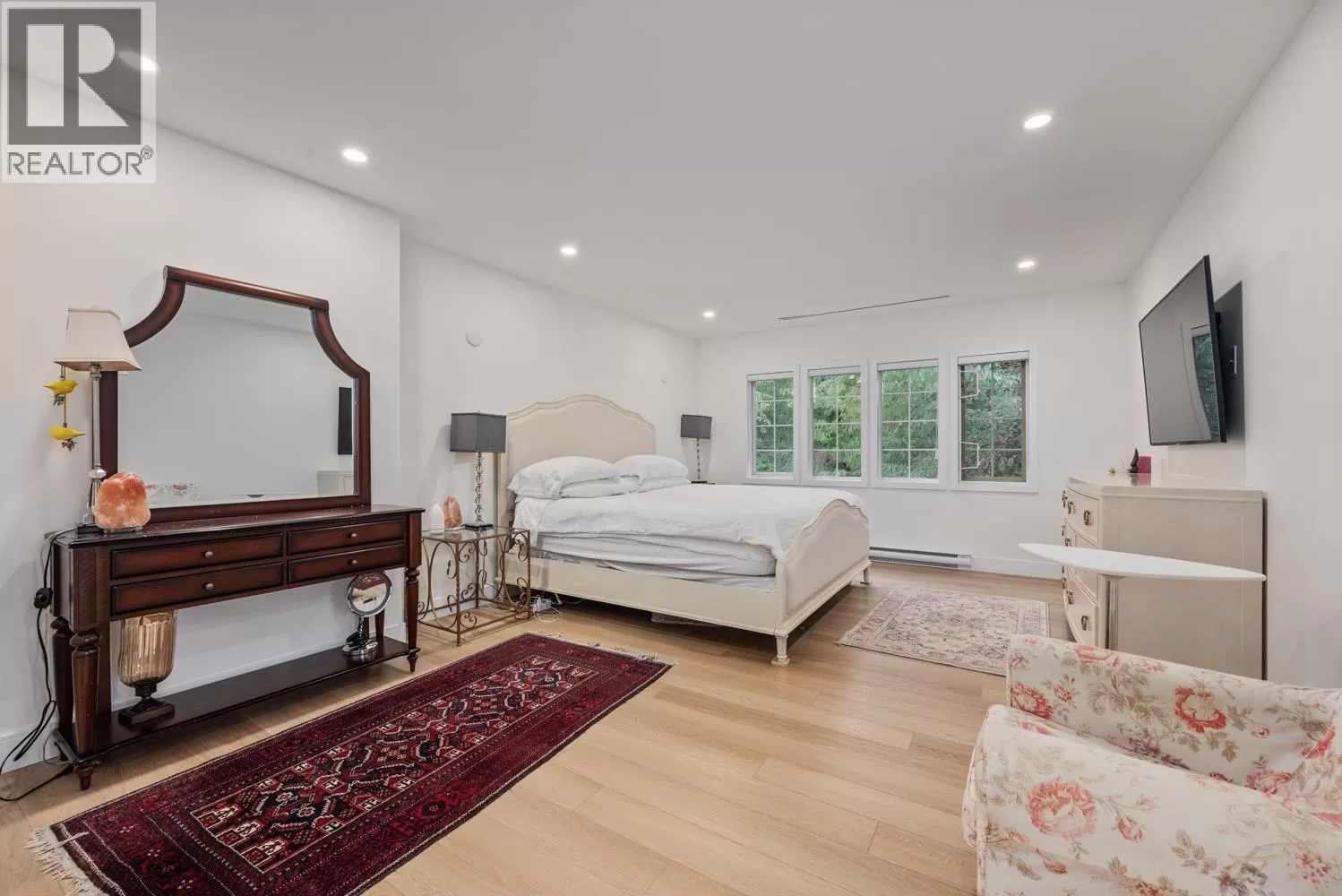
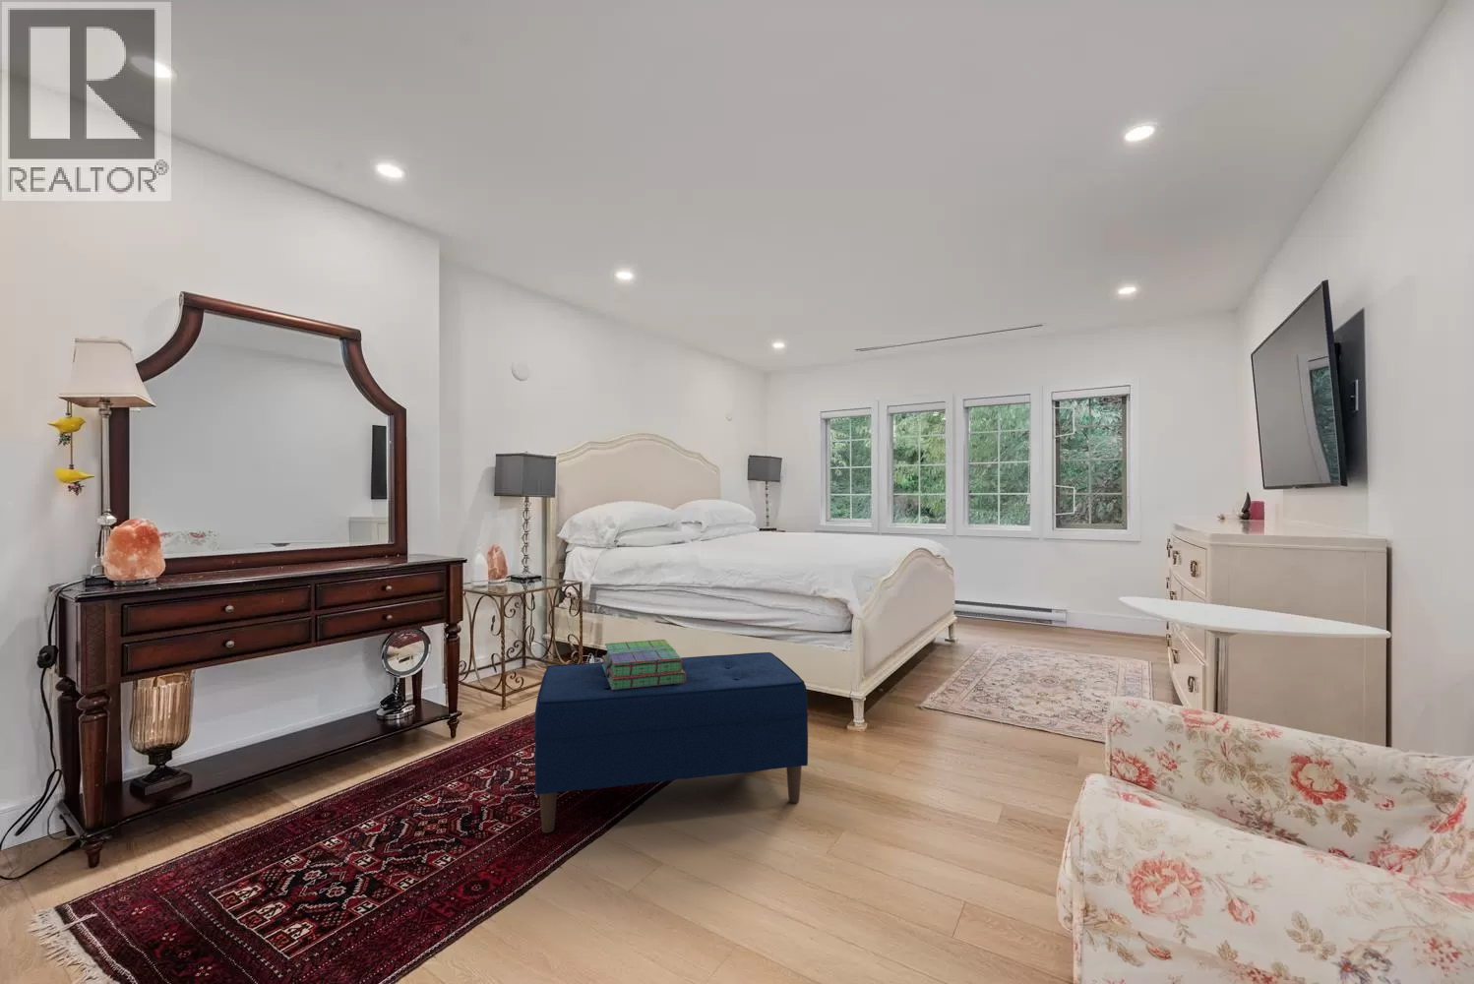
+ bench (670, 731)
+ stack of books (641, 661)
